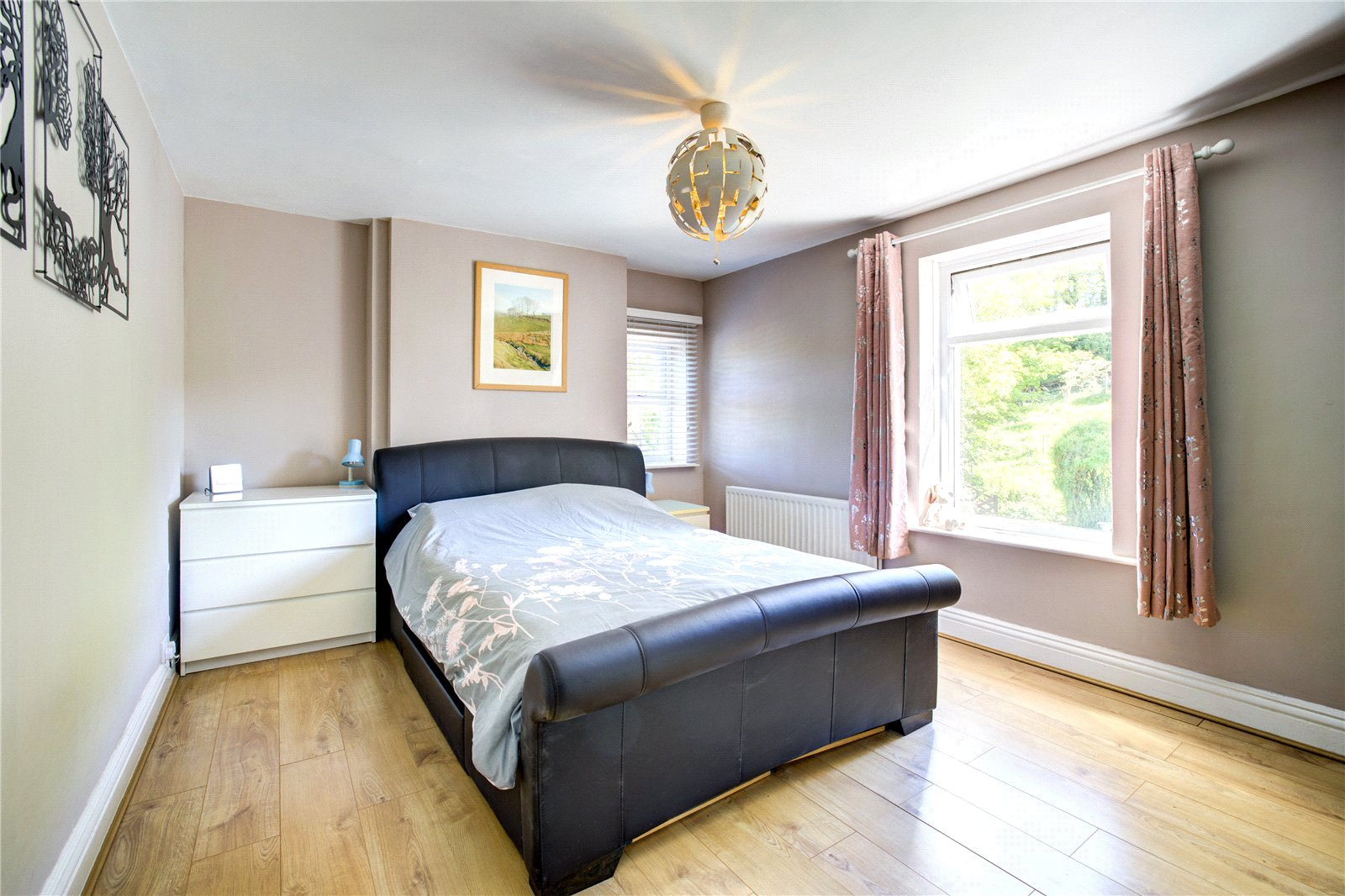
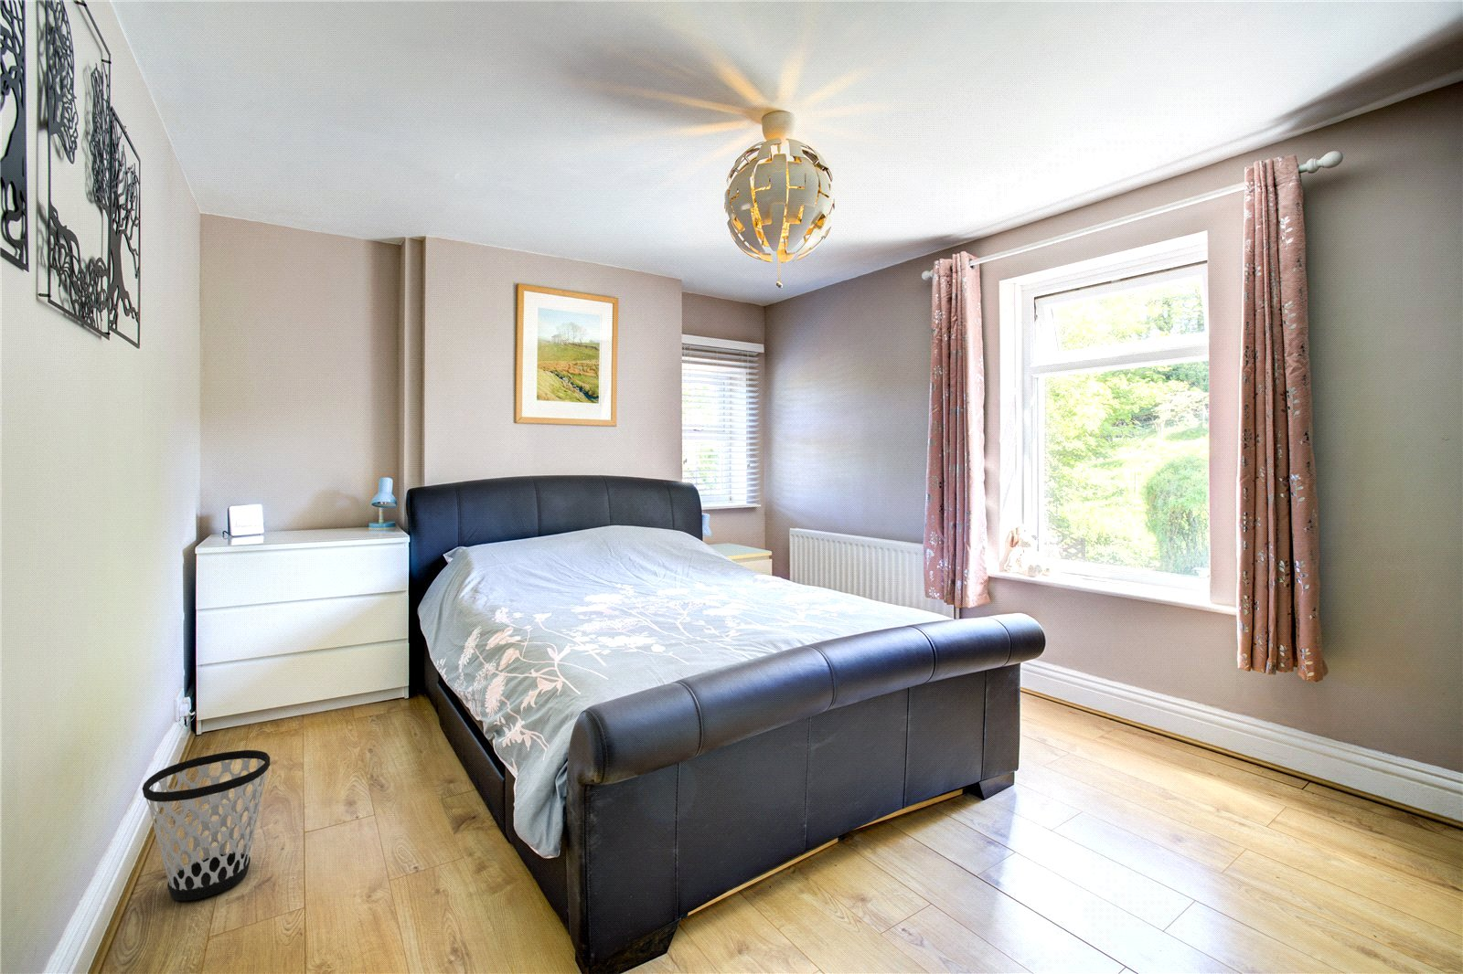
+ wastebasket (209, 825)
